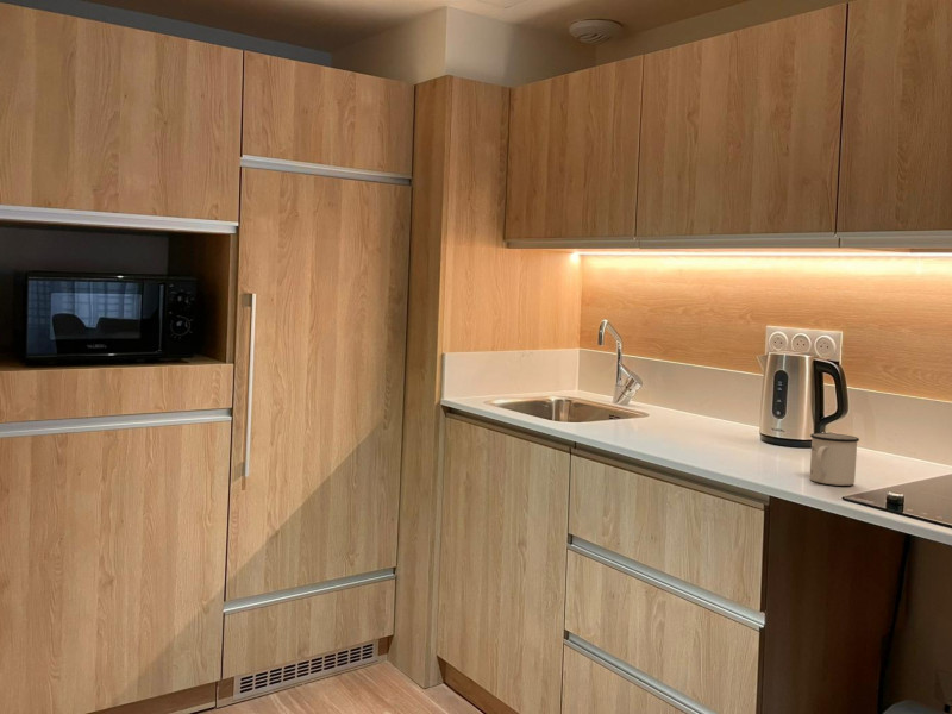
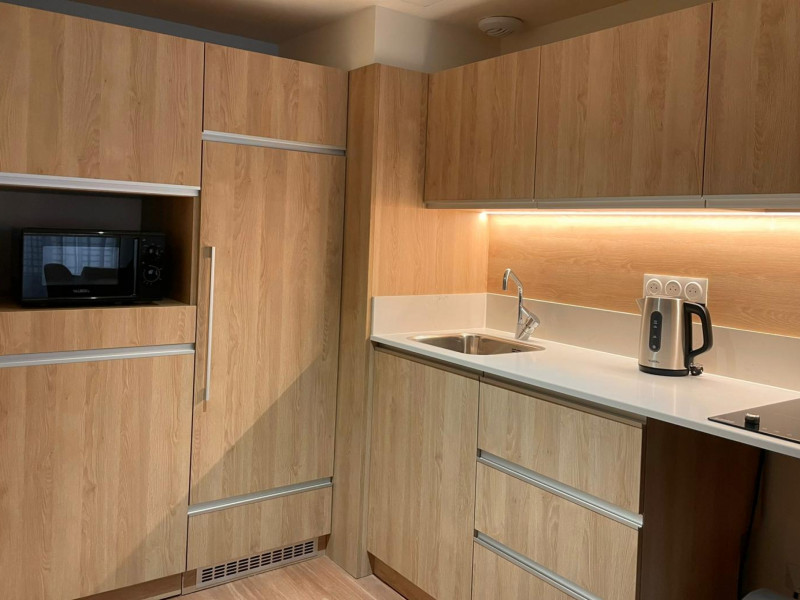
- mug (829, 459)
